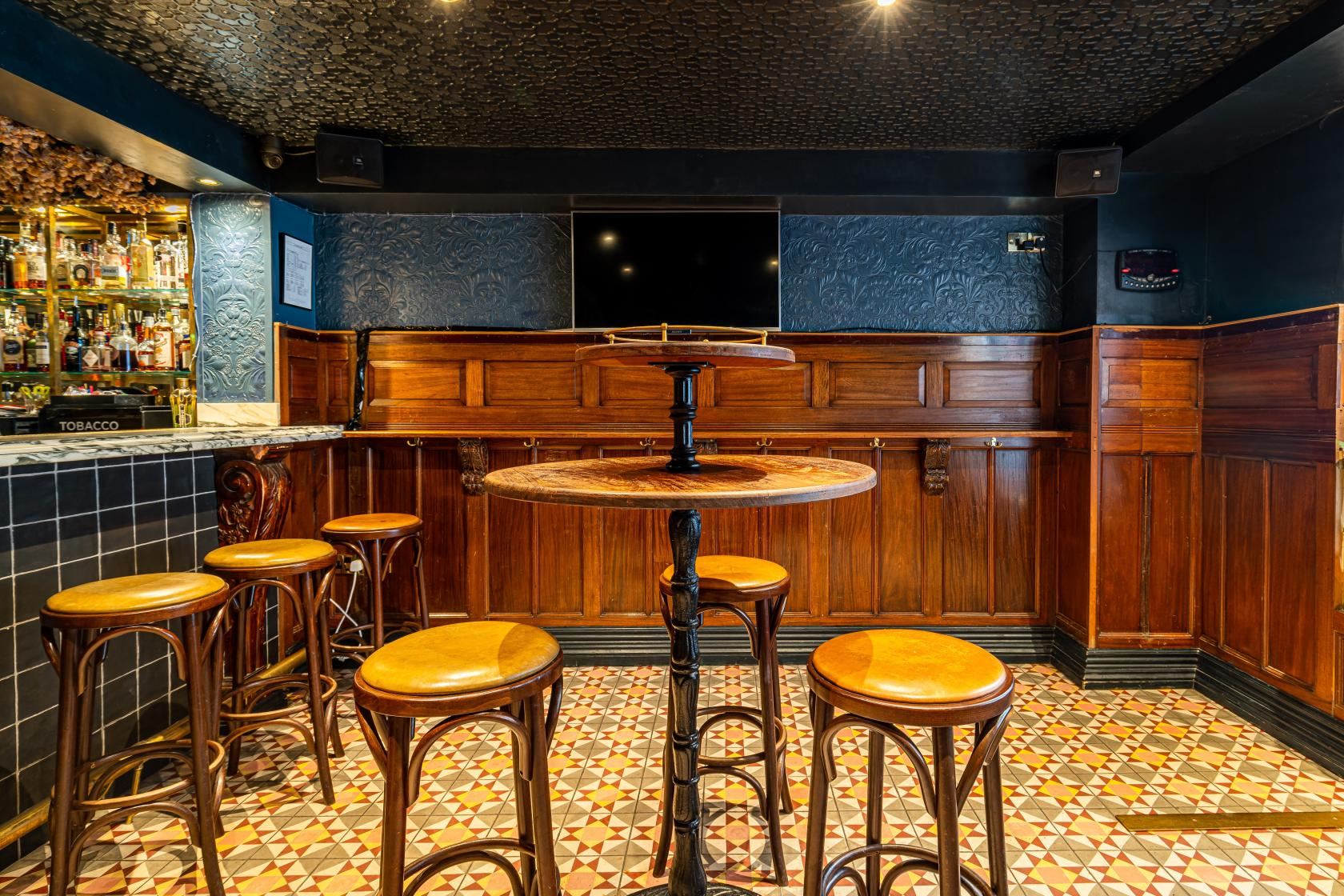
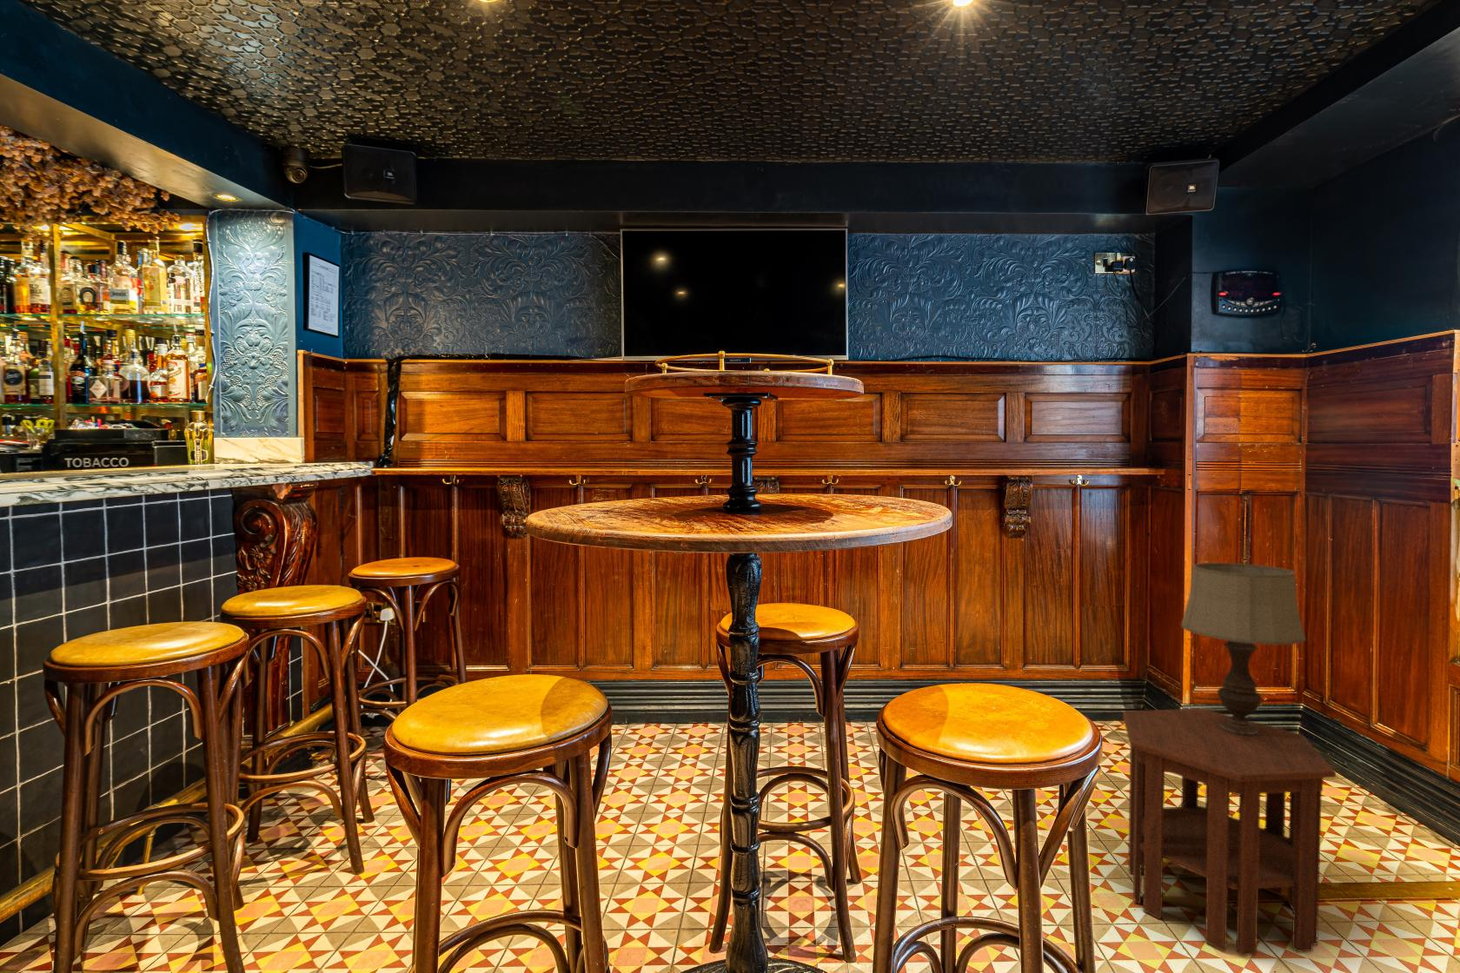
+ side table (1216, 820)
+ table lamp (1241, 649)
